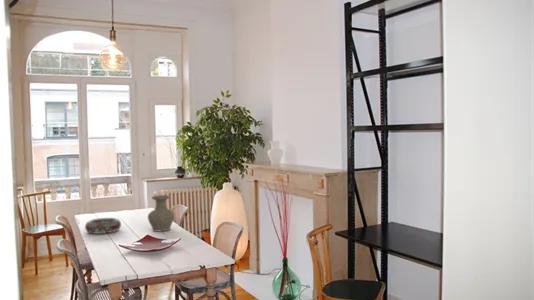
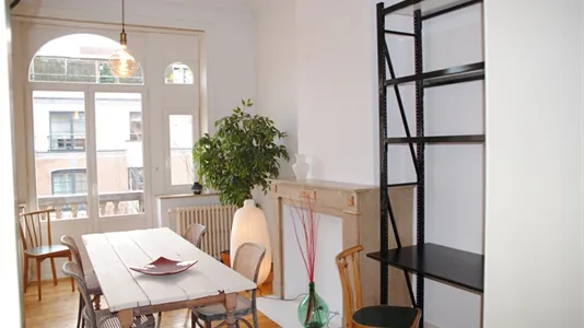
- vase (161, 212)
- decorative bowl (103, 225)
